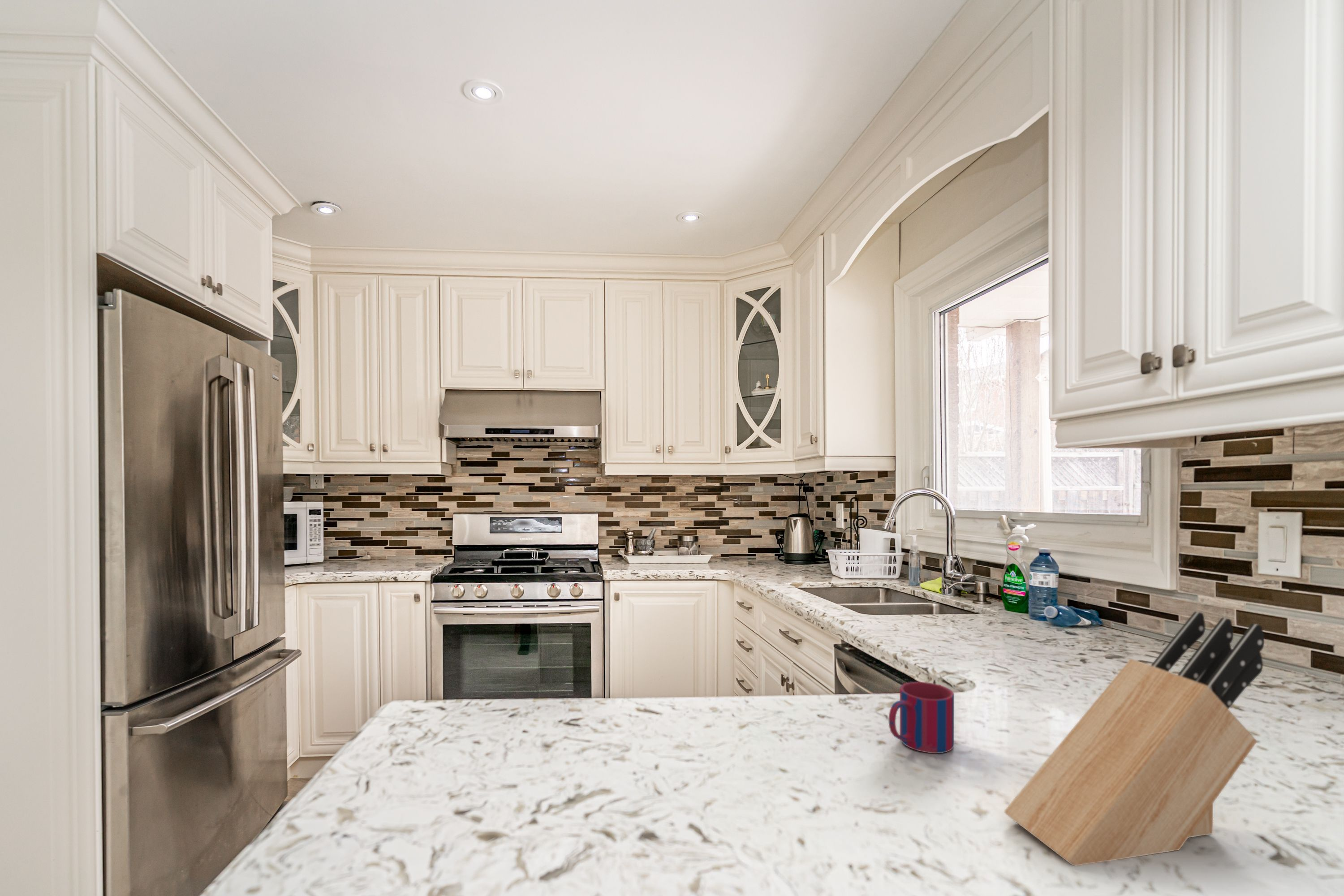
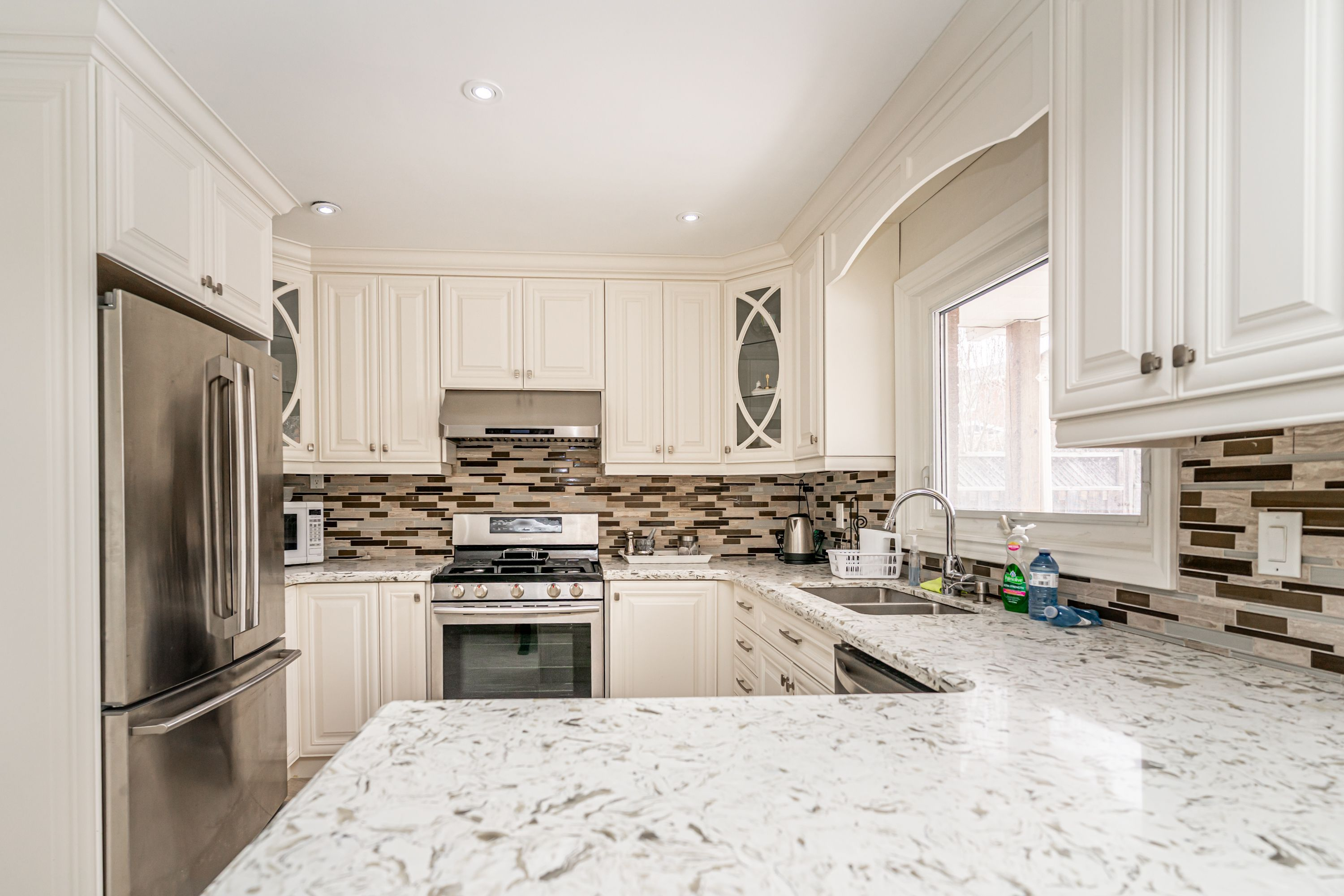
- knife block (1143, 724)
- mug (917, 718)
